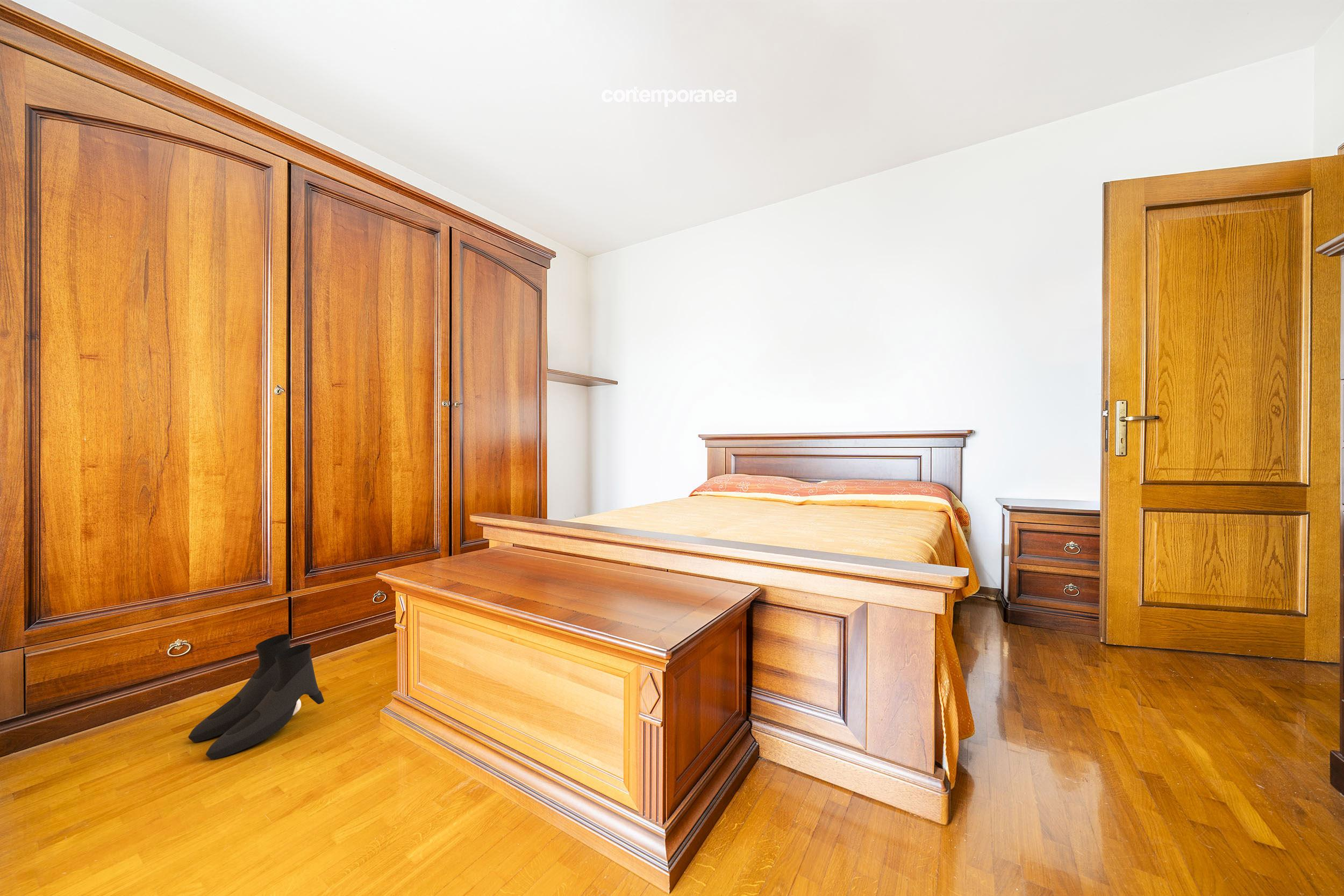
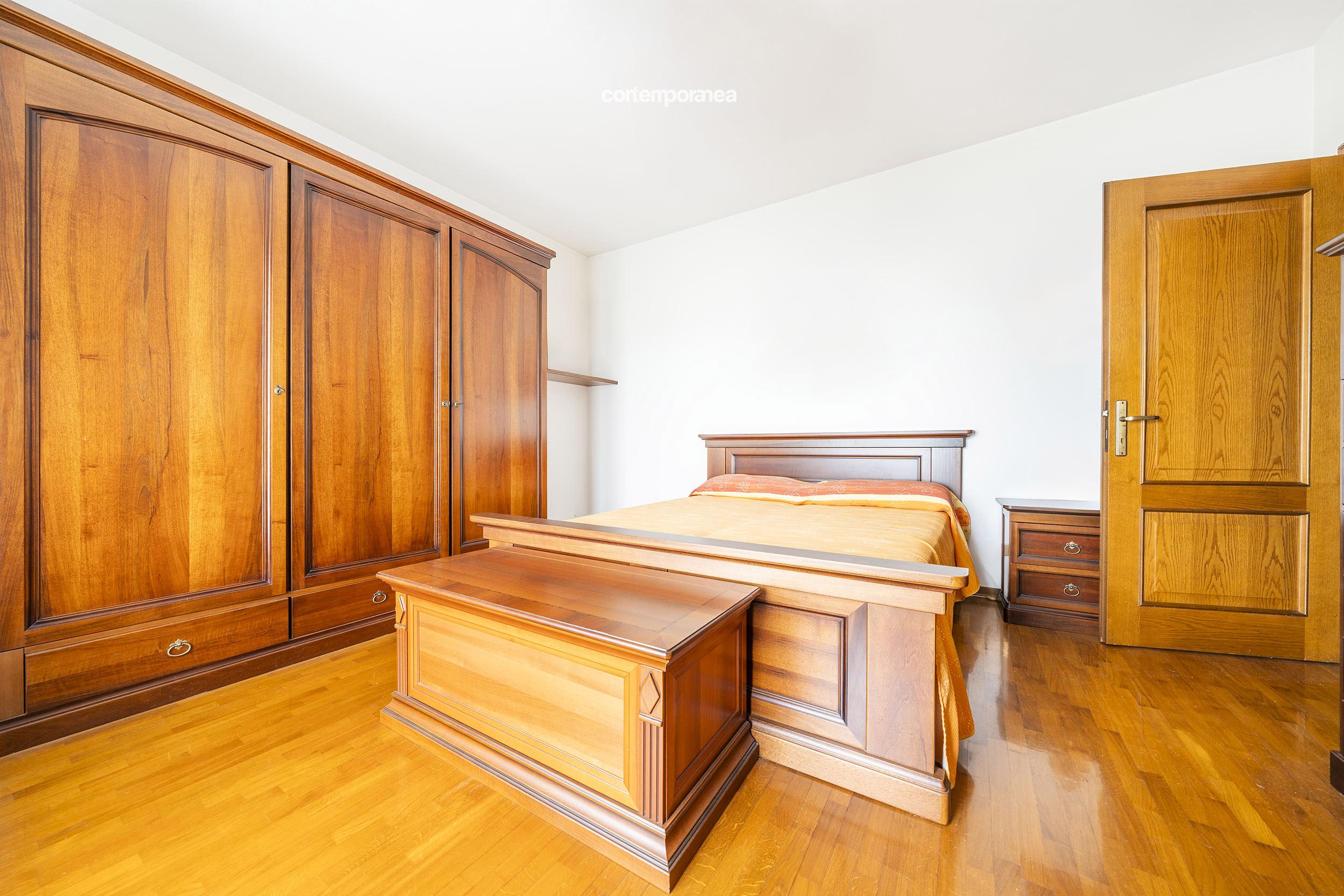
- boots (260, 686)
